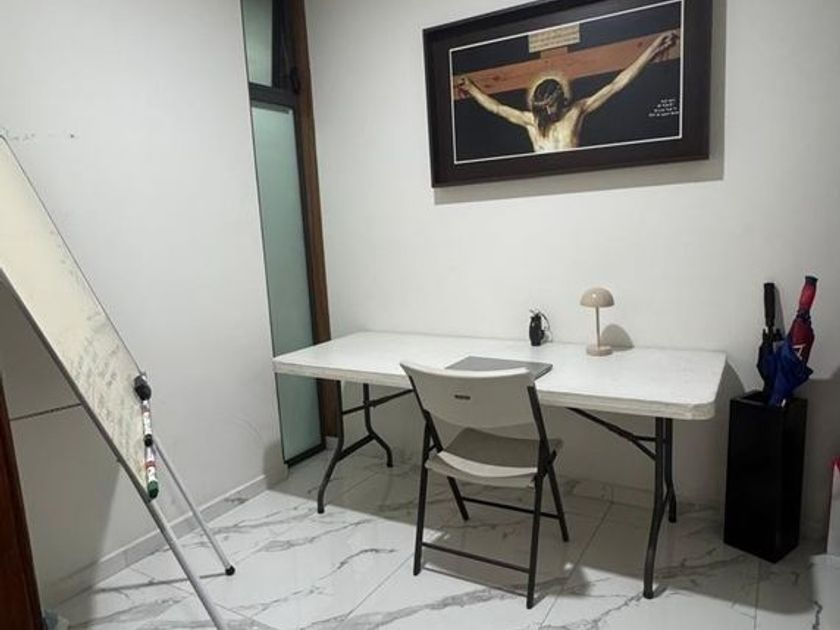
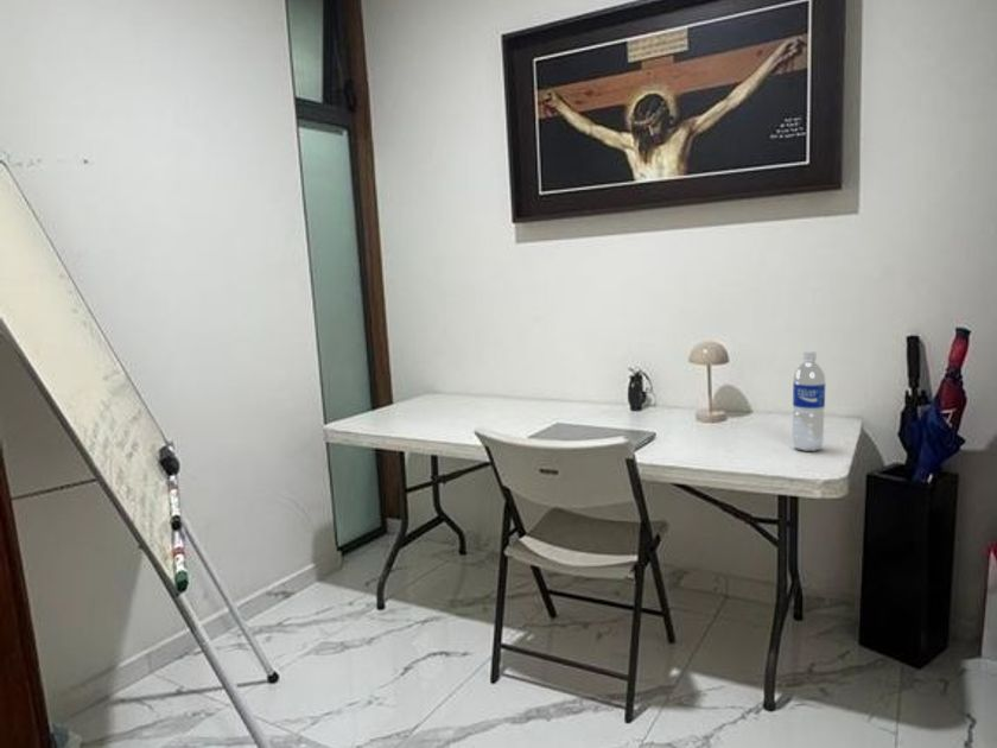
+ water bottle (808, 400)
